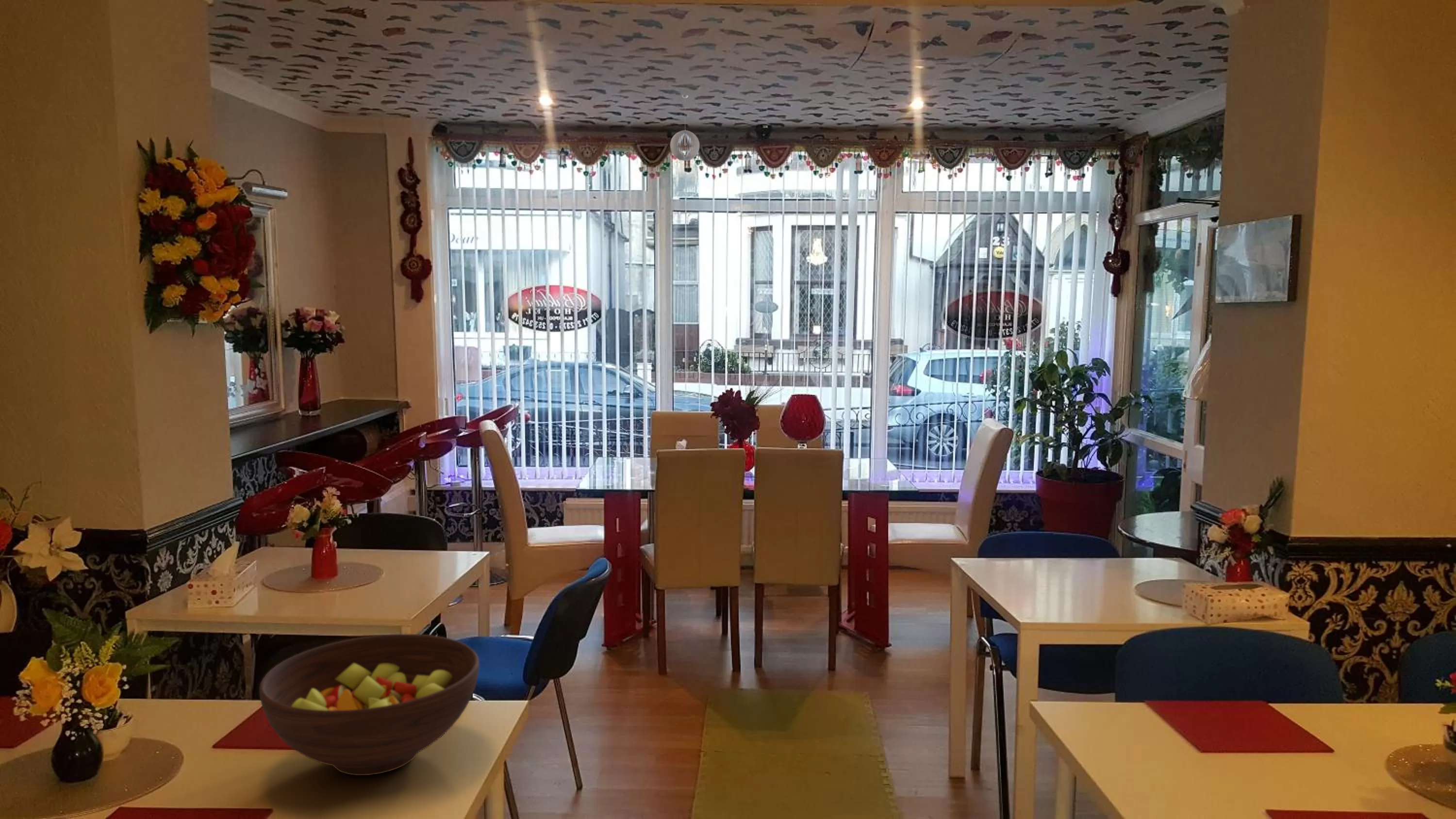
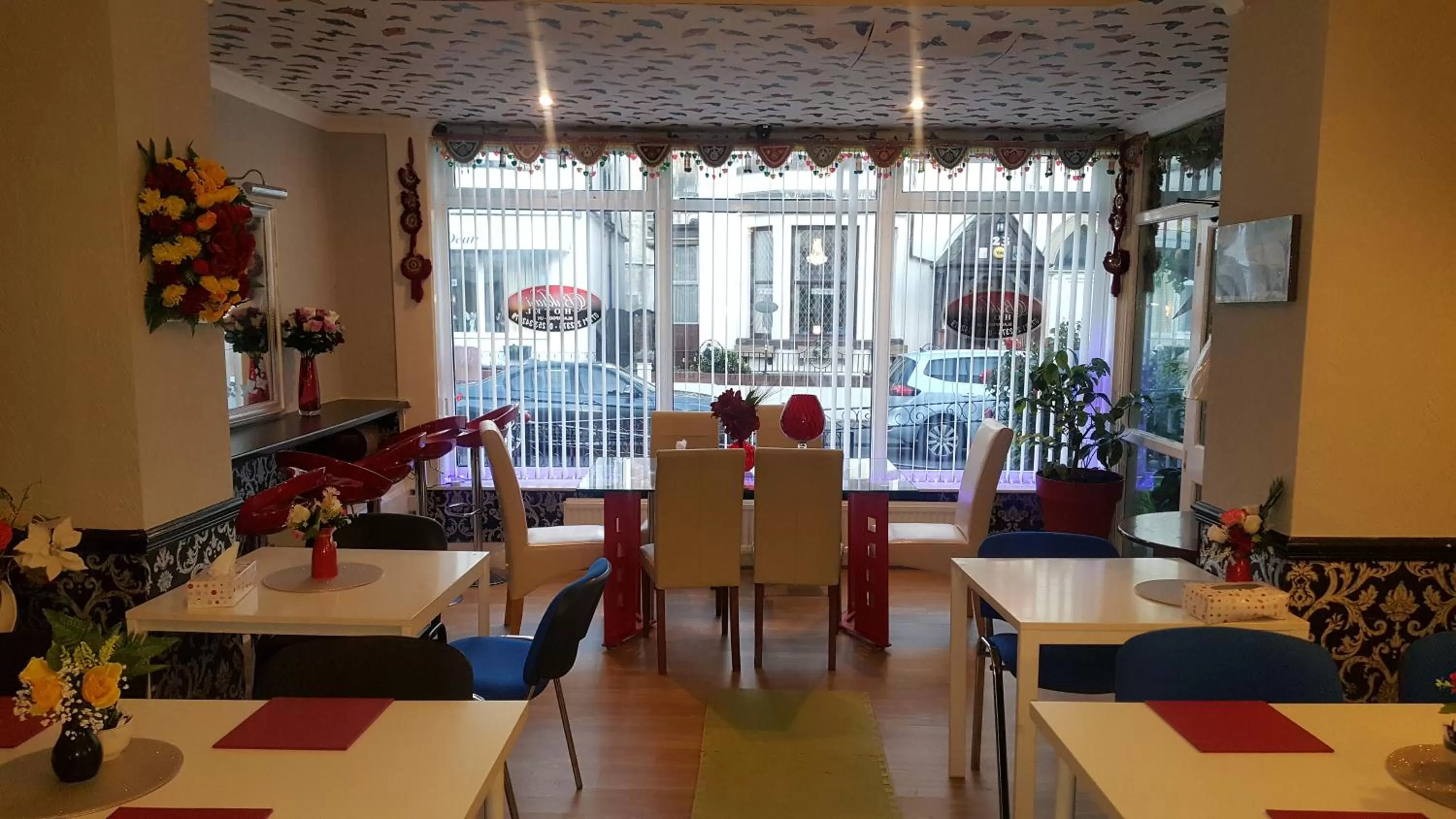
- pendant light (685, 128)
- fruit bowl (375, 714)
